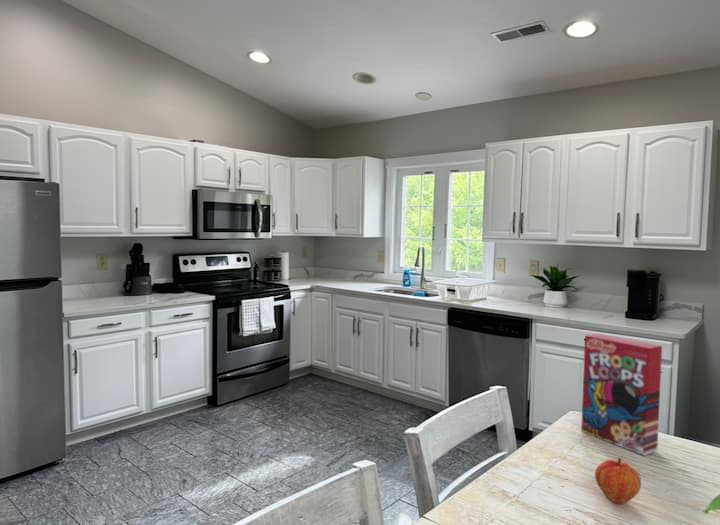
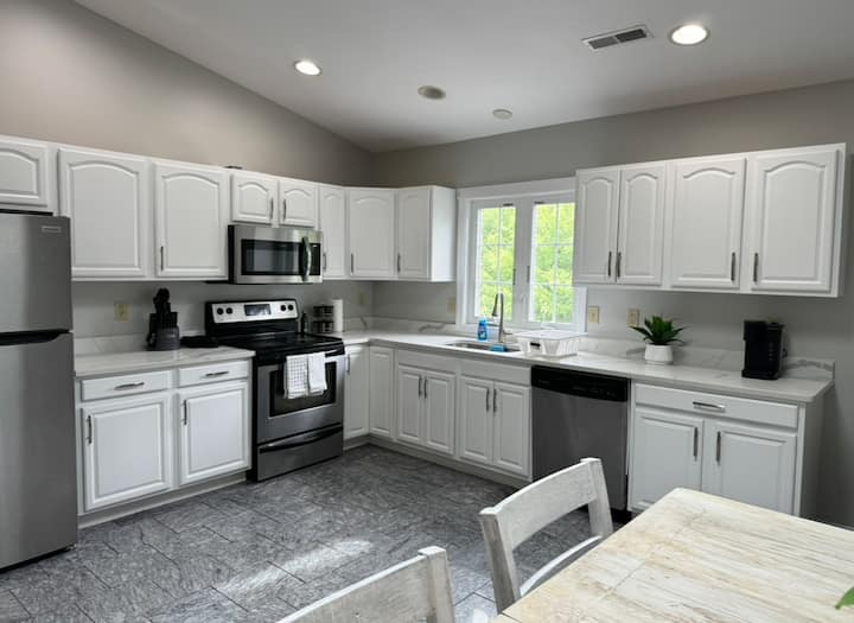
- fruit (617, 479)
- cereal box (619, 390)
